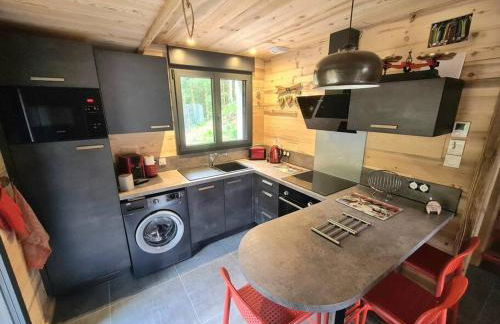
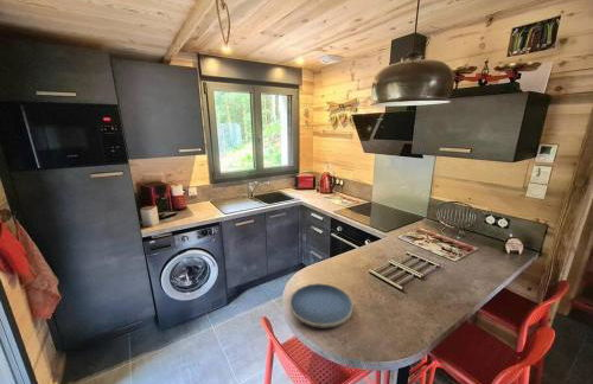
+ plate (320, 303)
